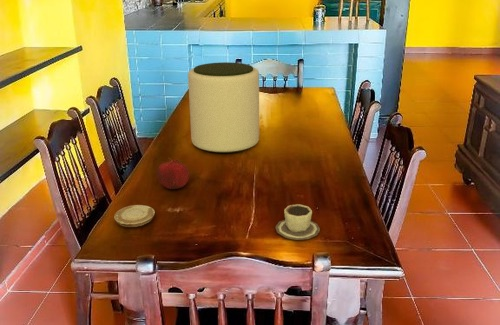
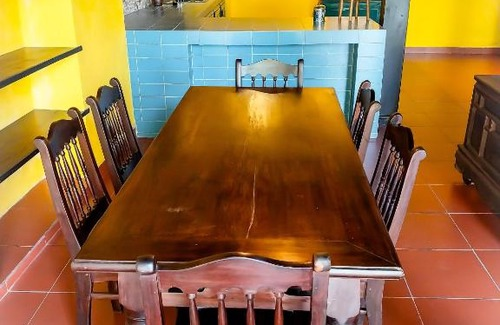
- plant pot (224, 106)
- cup (297, 220)
- plate (134, 217)
- fruit (173, 173)
